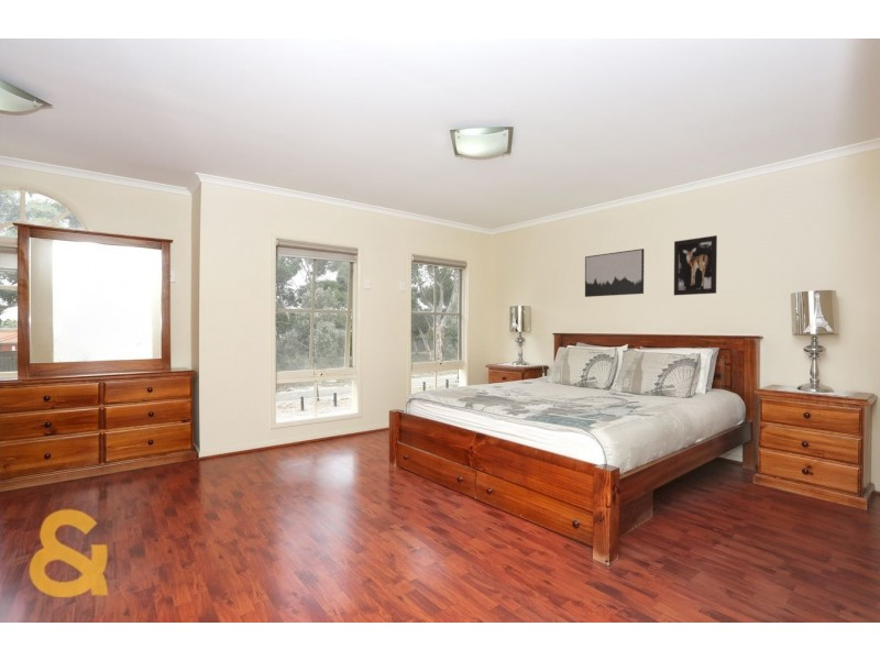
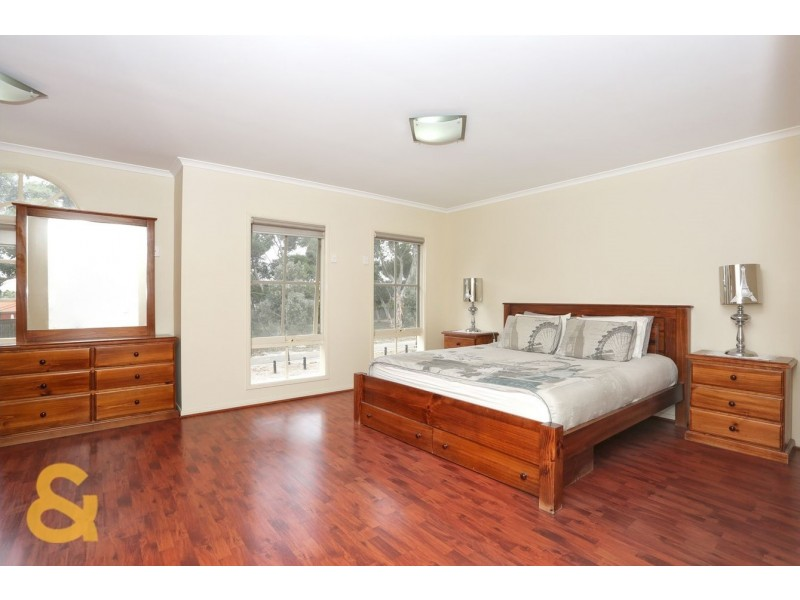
- wall art (613, 274)
- wall art (694, 266)
